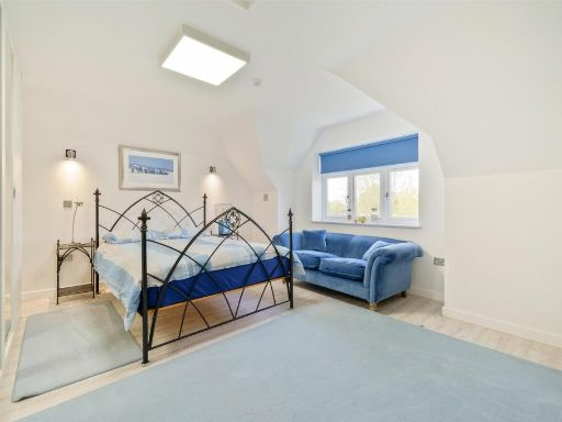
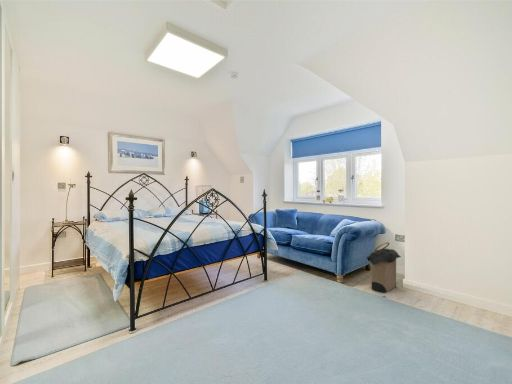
+ laundry hamper (383, 263)
